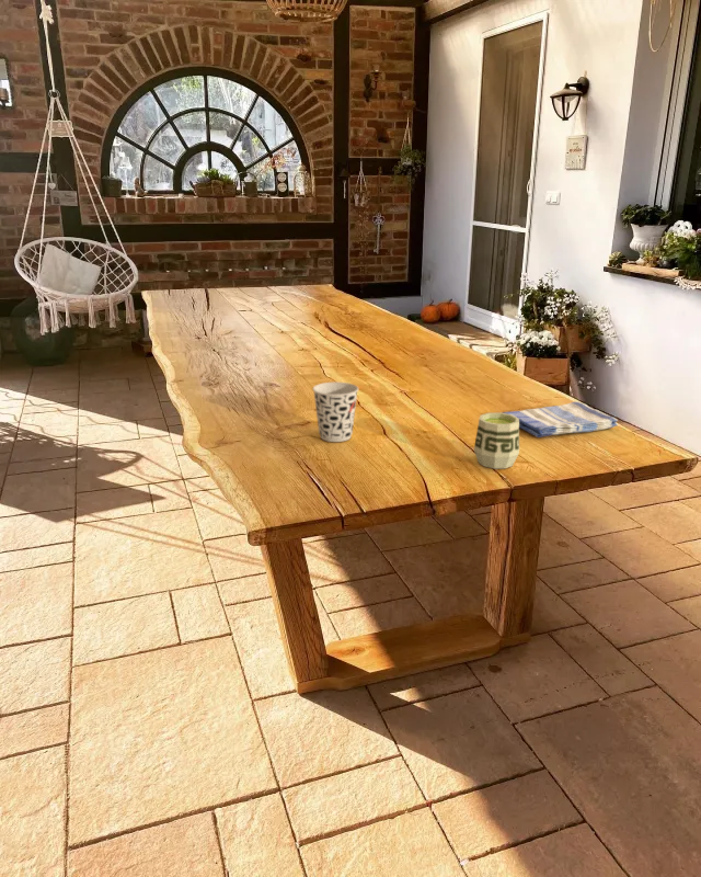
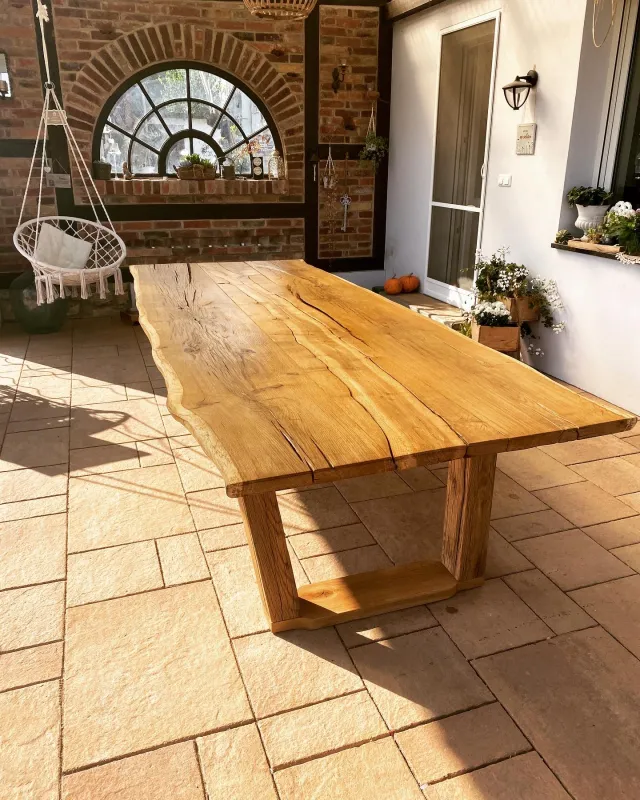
- cup (497, 440)
- cup (335, 412)
- dish towel (559, 418)
